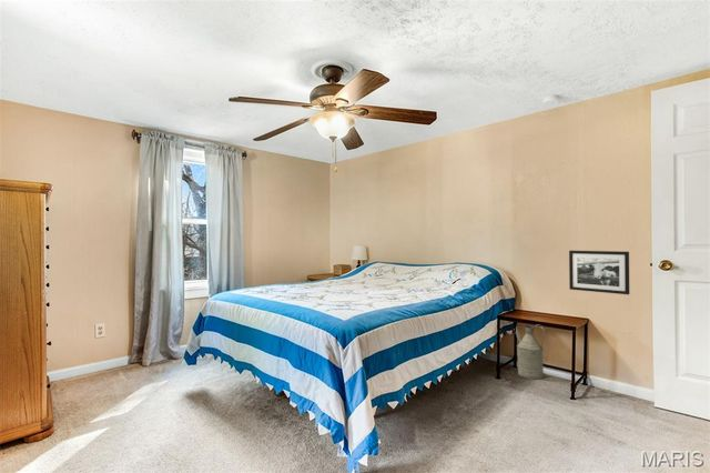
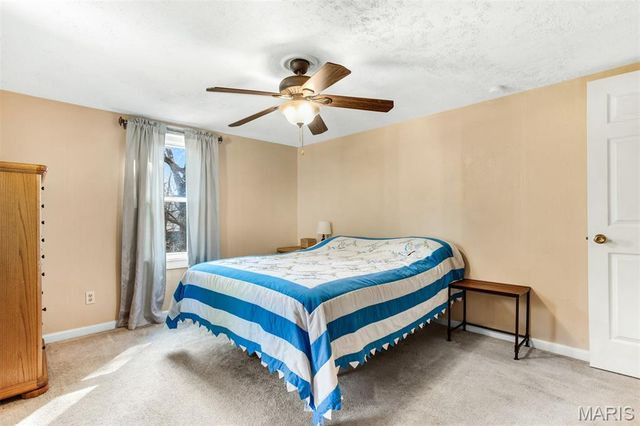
- watering can (528, 349)
- picture frame (597, 271)
